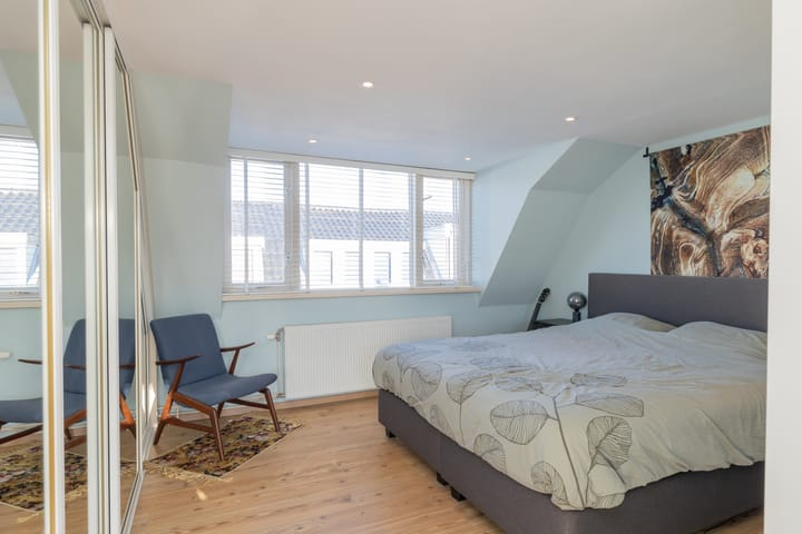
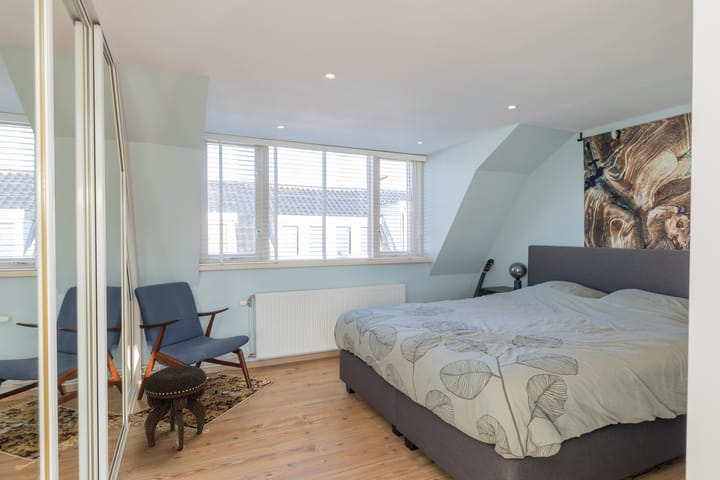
+ footstool (176, 404)
